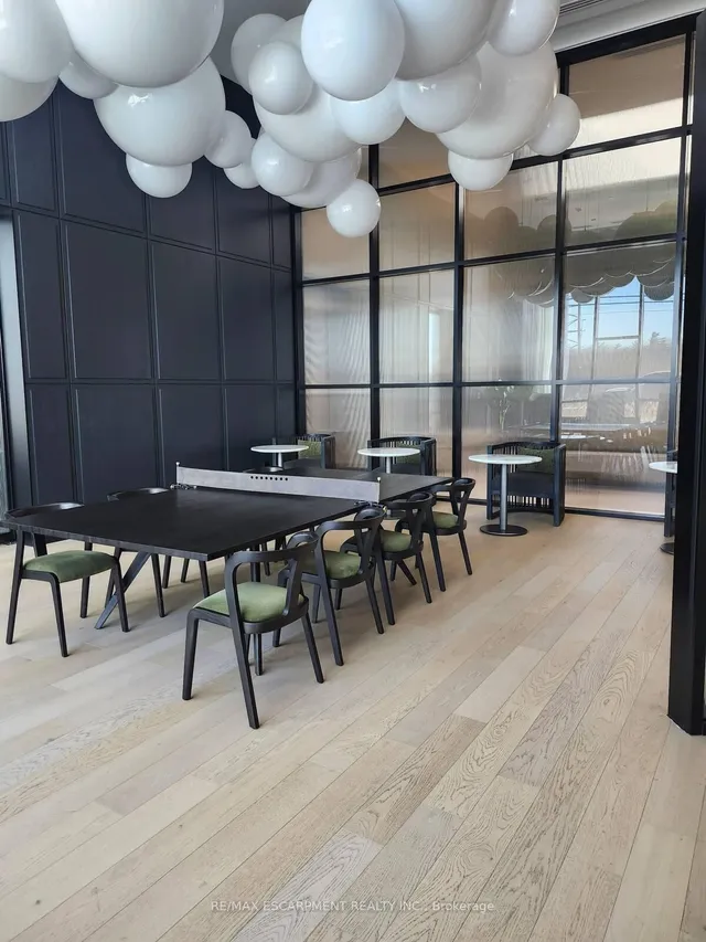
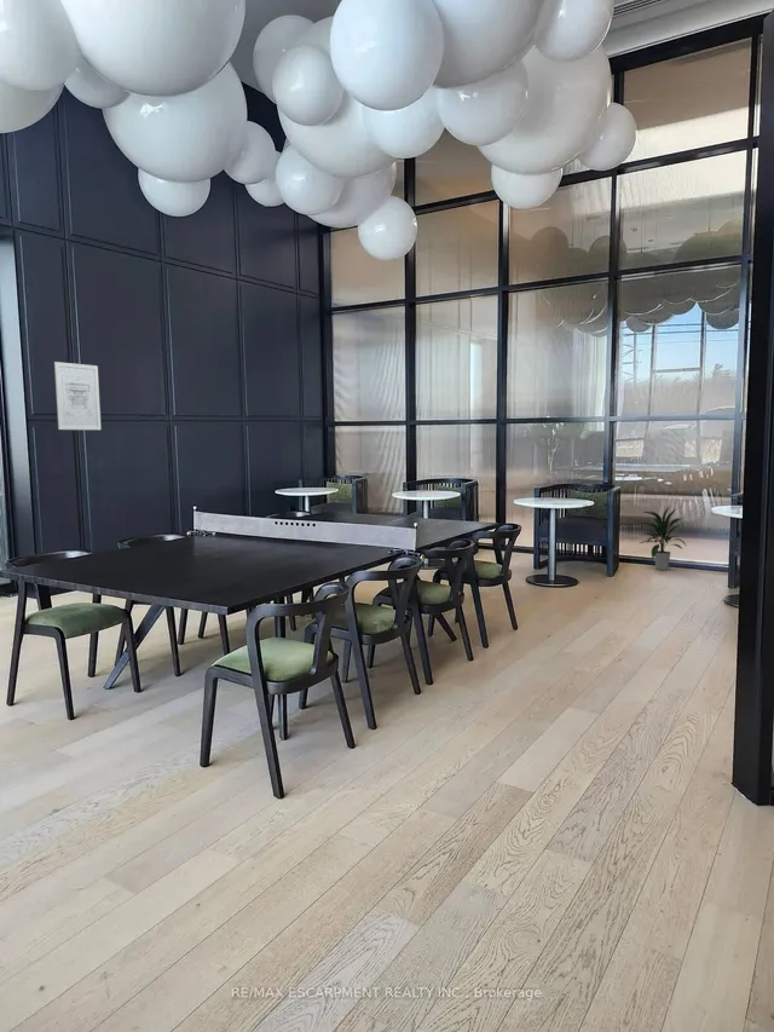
+ indoor plant (660, 537)
+ wall art (77, 397)
